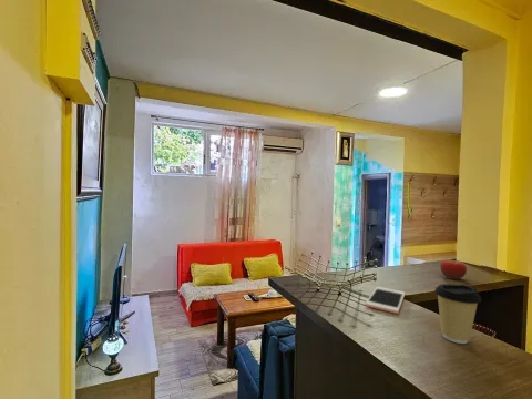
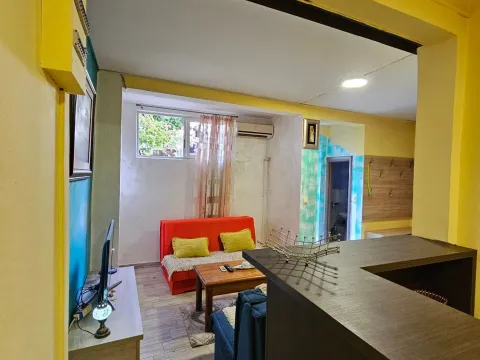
- coffee cup (456, 311)
- fruit (452, 267)
- cell phone (386, 298)
